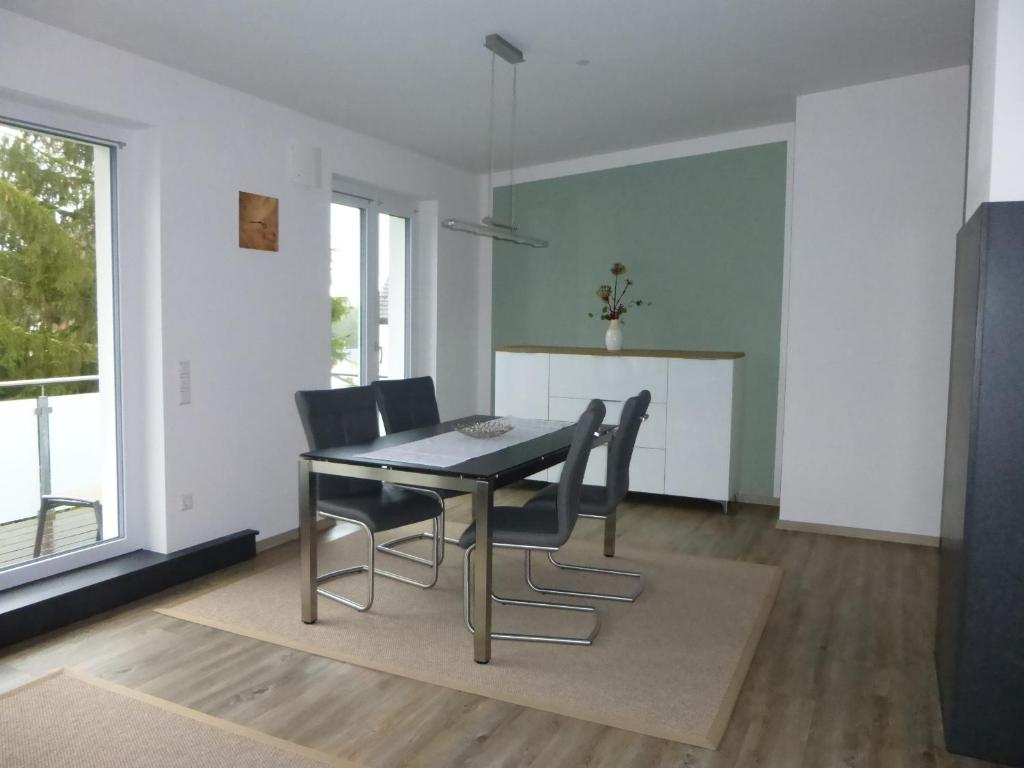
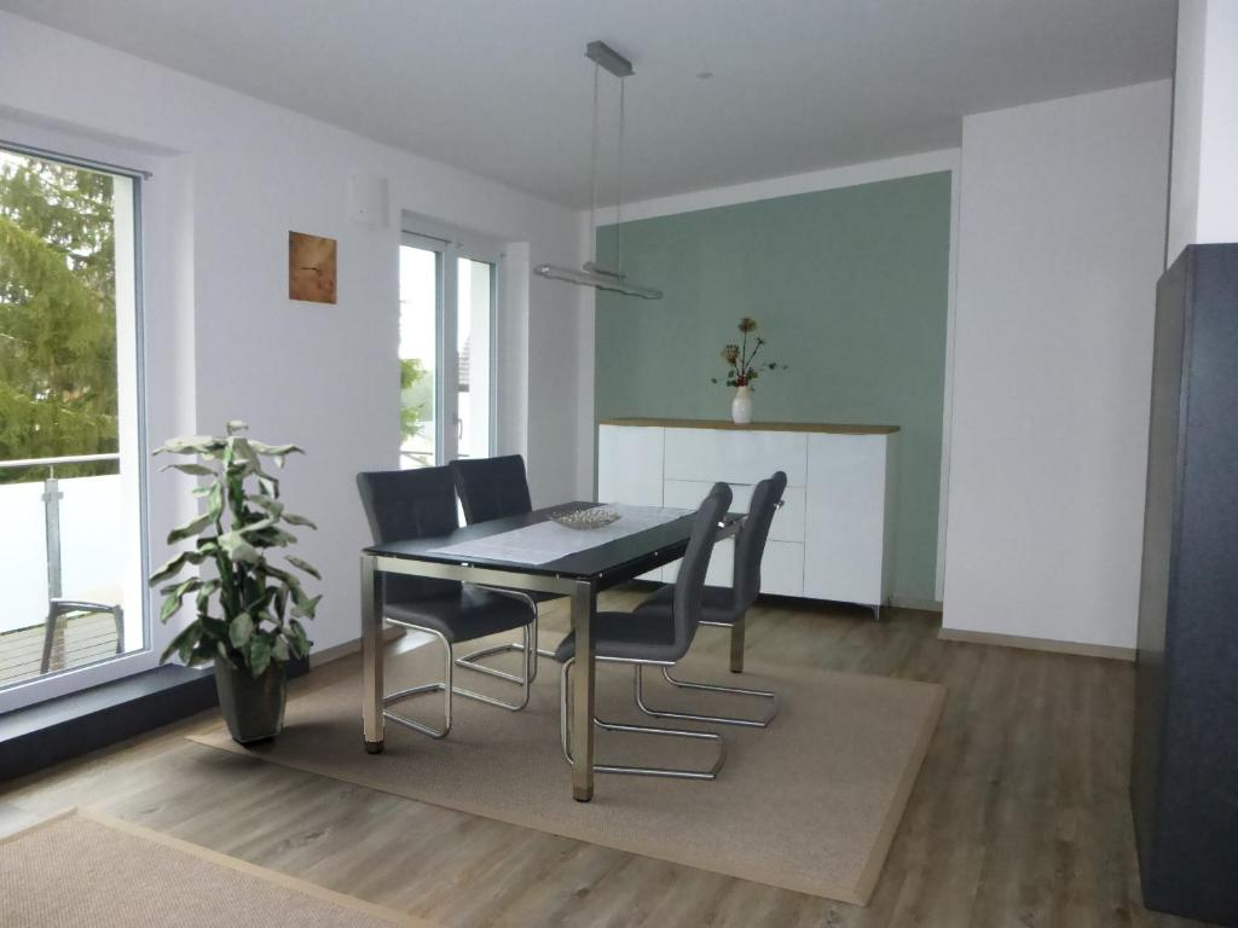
+ indoor plant (237, 580)
